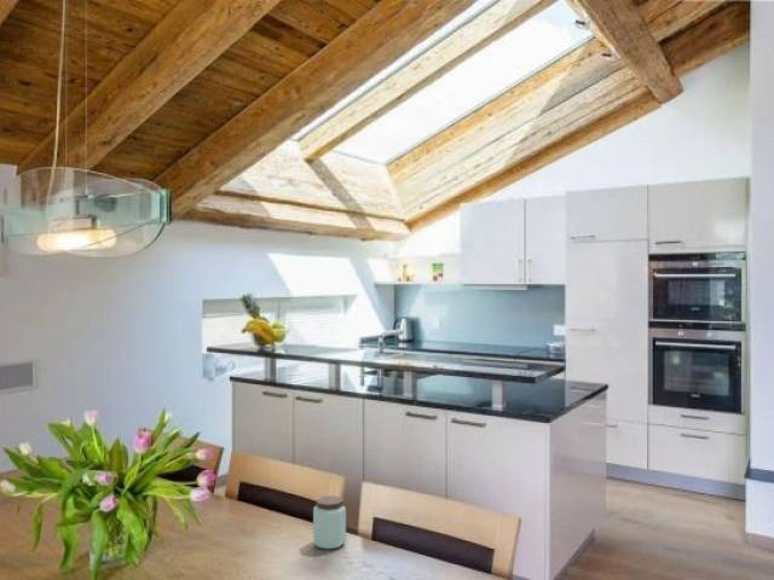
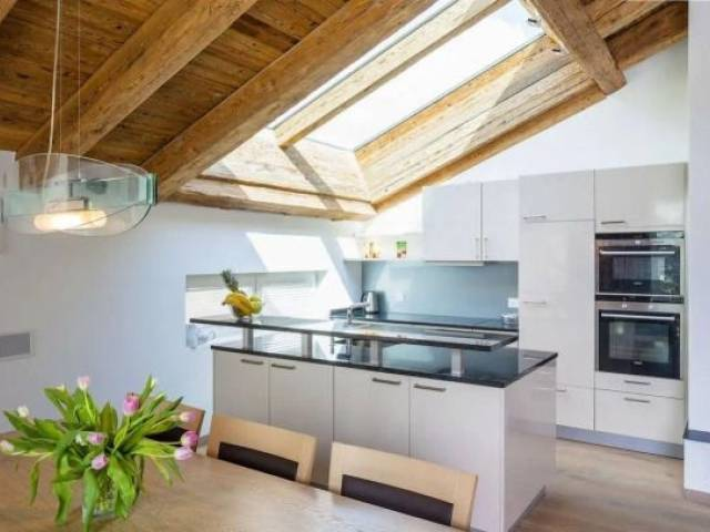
- peanut butter (329, 521)
